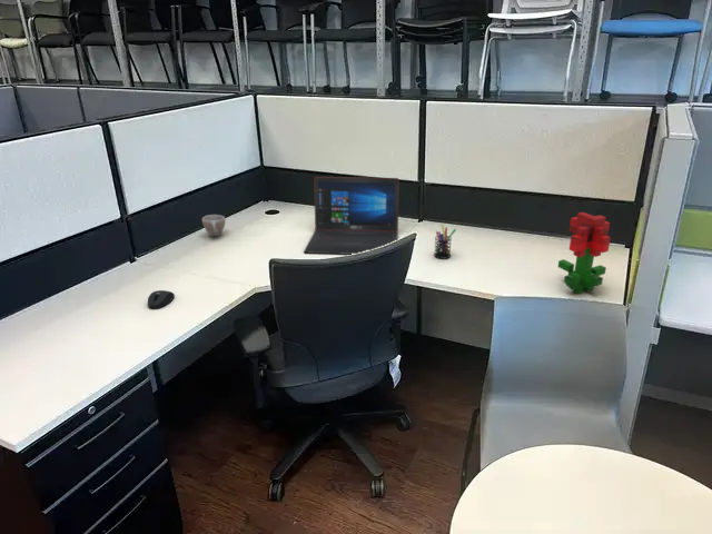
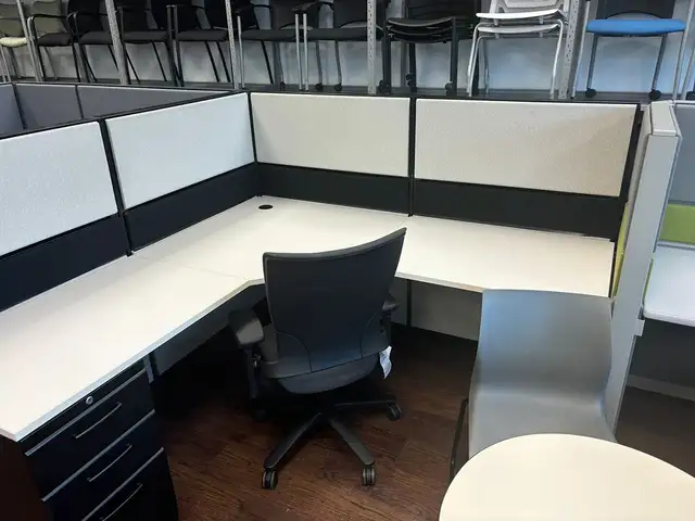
- plant (582, 253)
- laptop (352, 215)
- mouse (160, 297)
- pen holder (445, 240)
- cup (215, 227)
